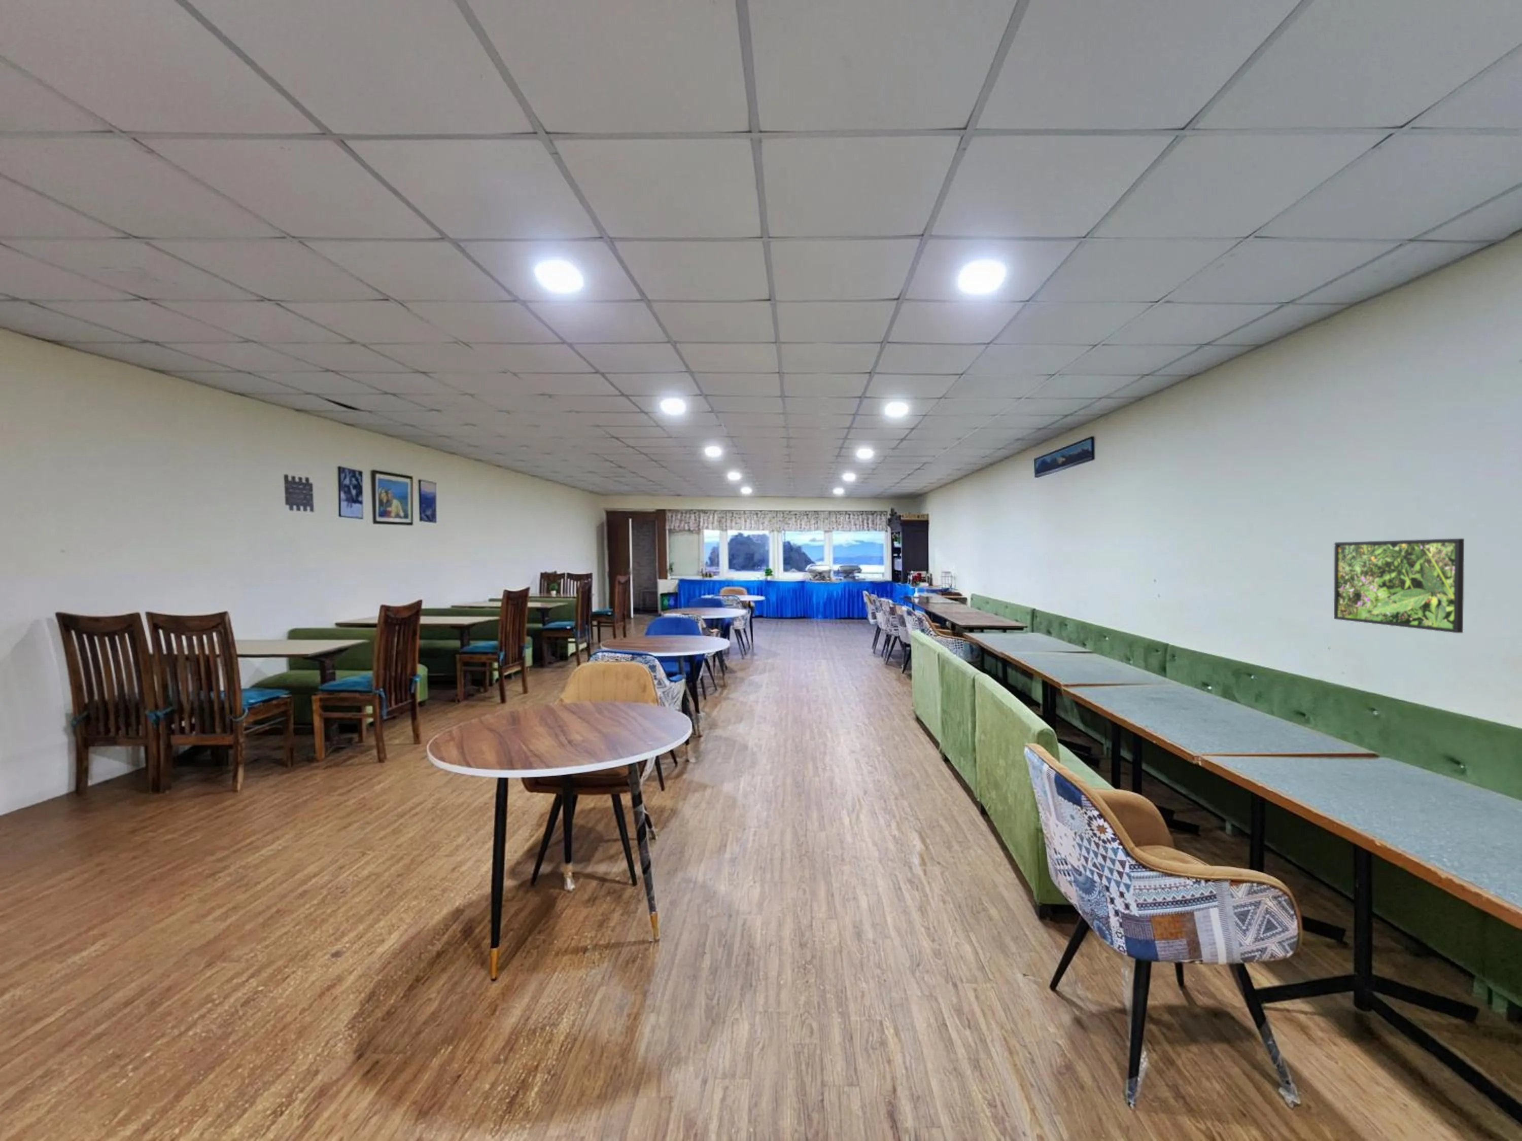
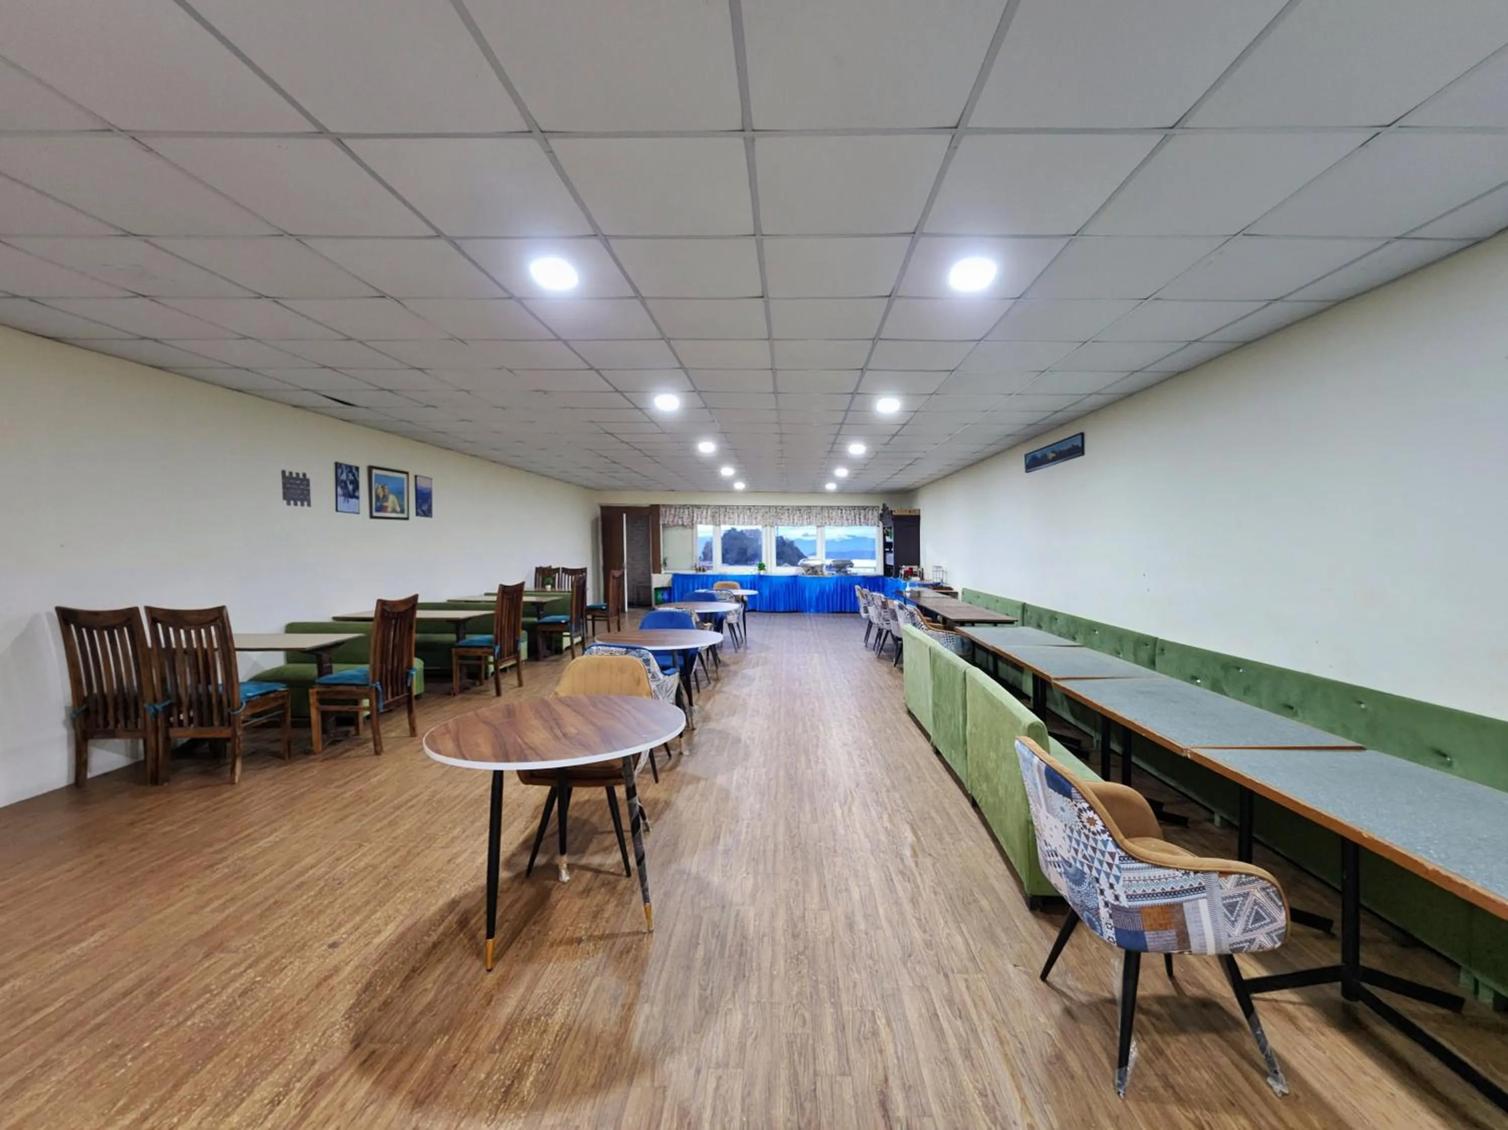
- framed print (1391, 582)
